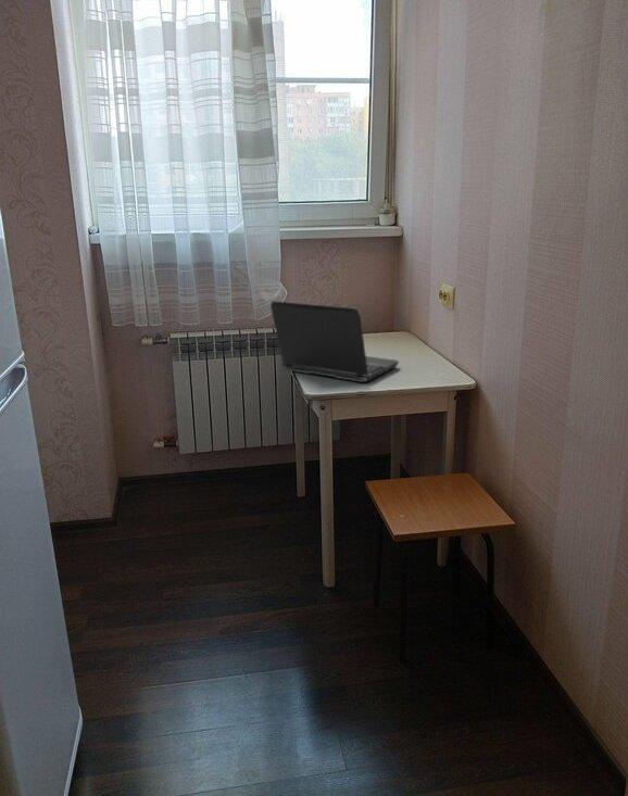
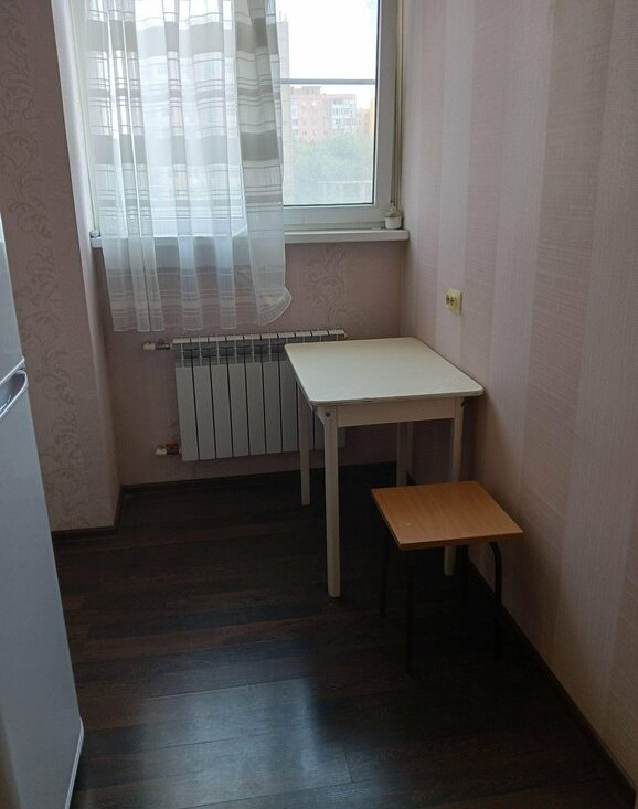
- laptop computer (337, 334)
